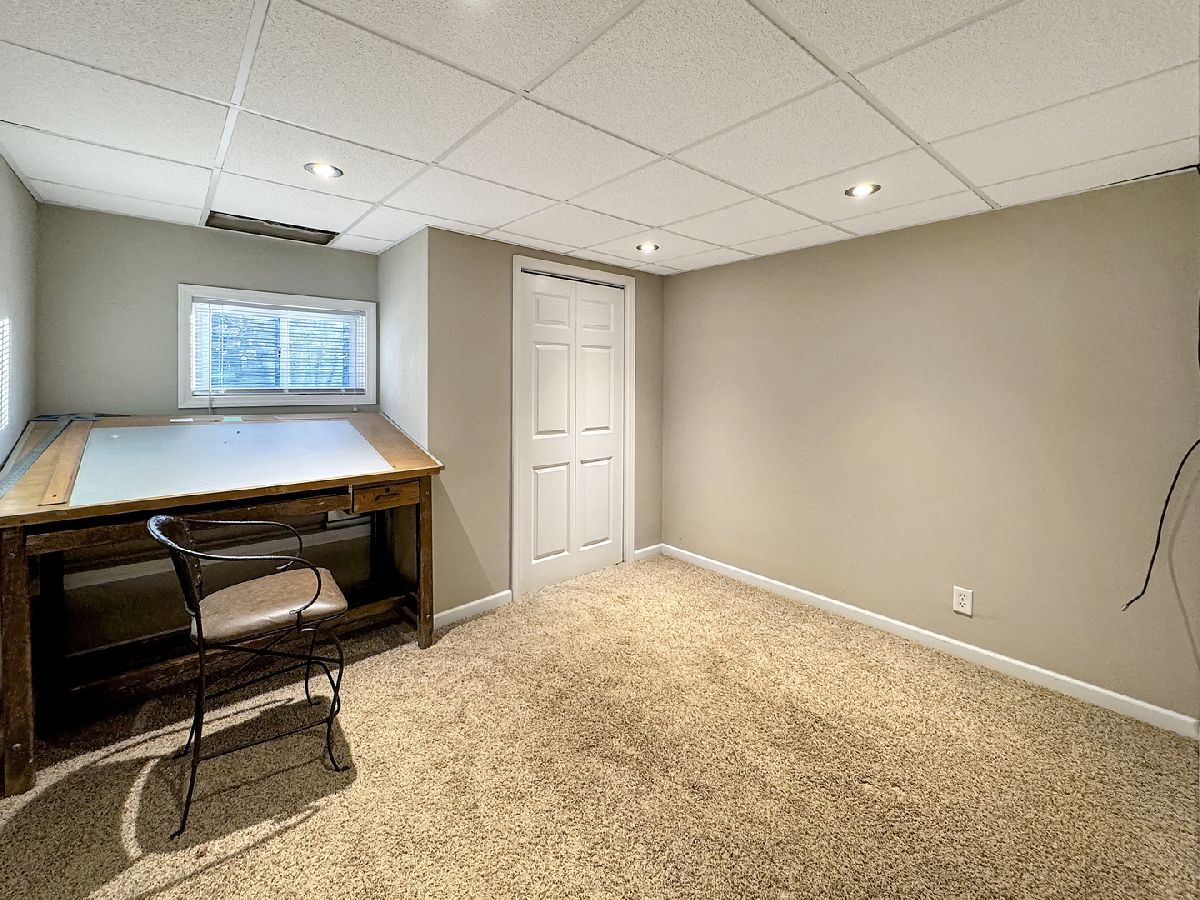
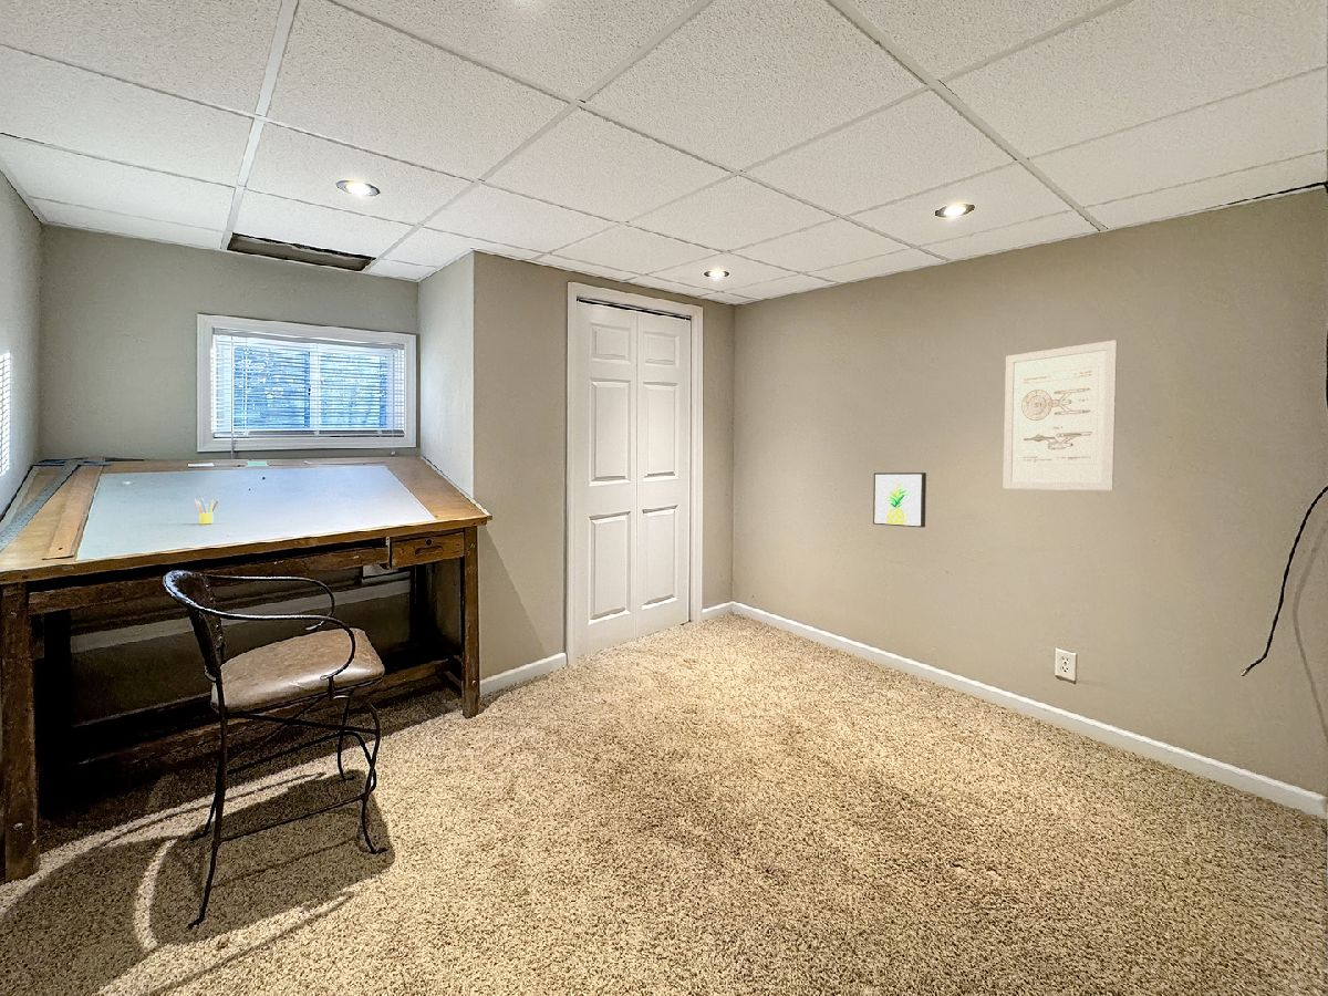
+ wall art (1056, 418)
+ wall art (899, 499)
+ pencil box (206, 510)
